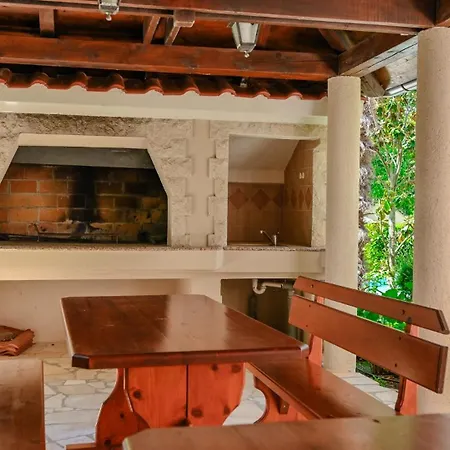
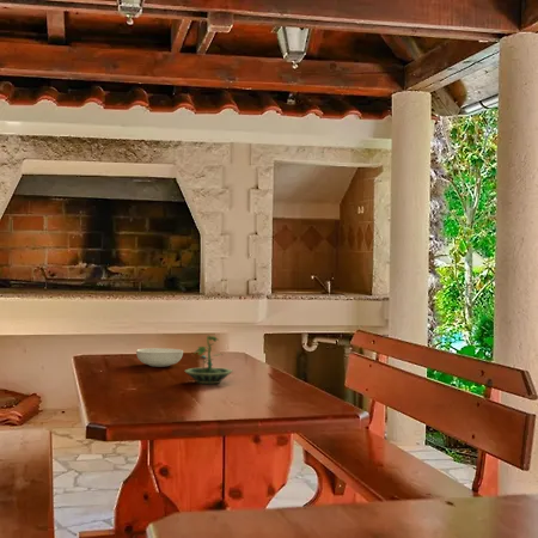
+ terrarium (208, 344)
+ serving bowl (159, 357)
